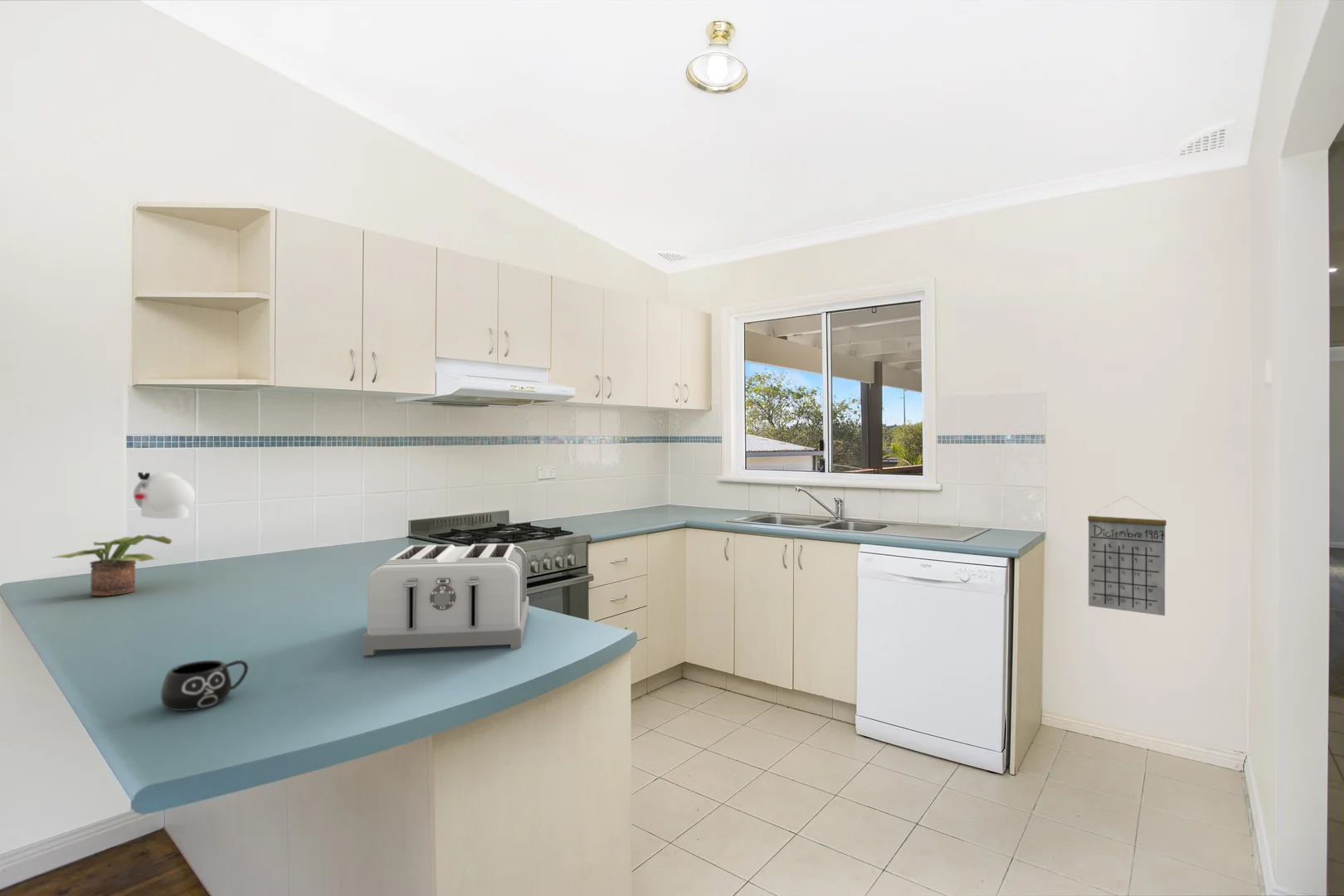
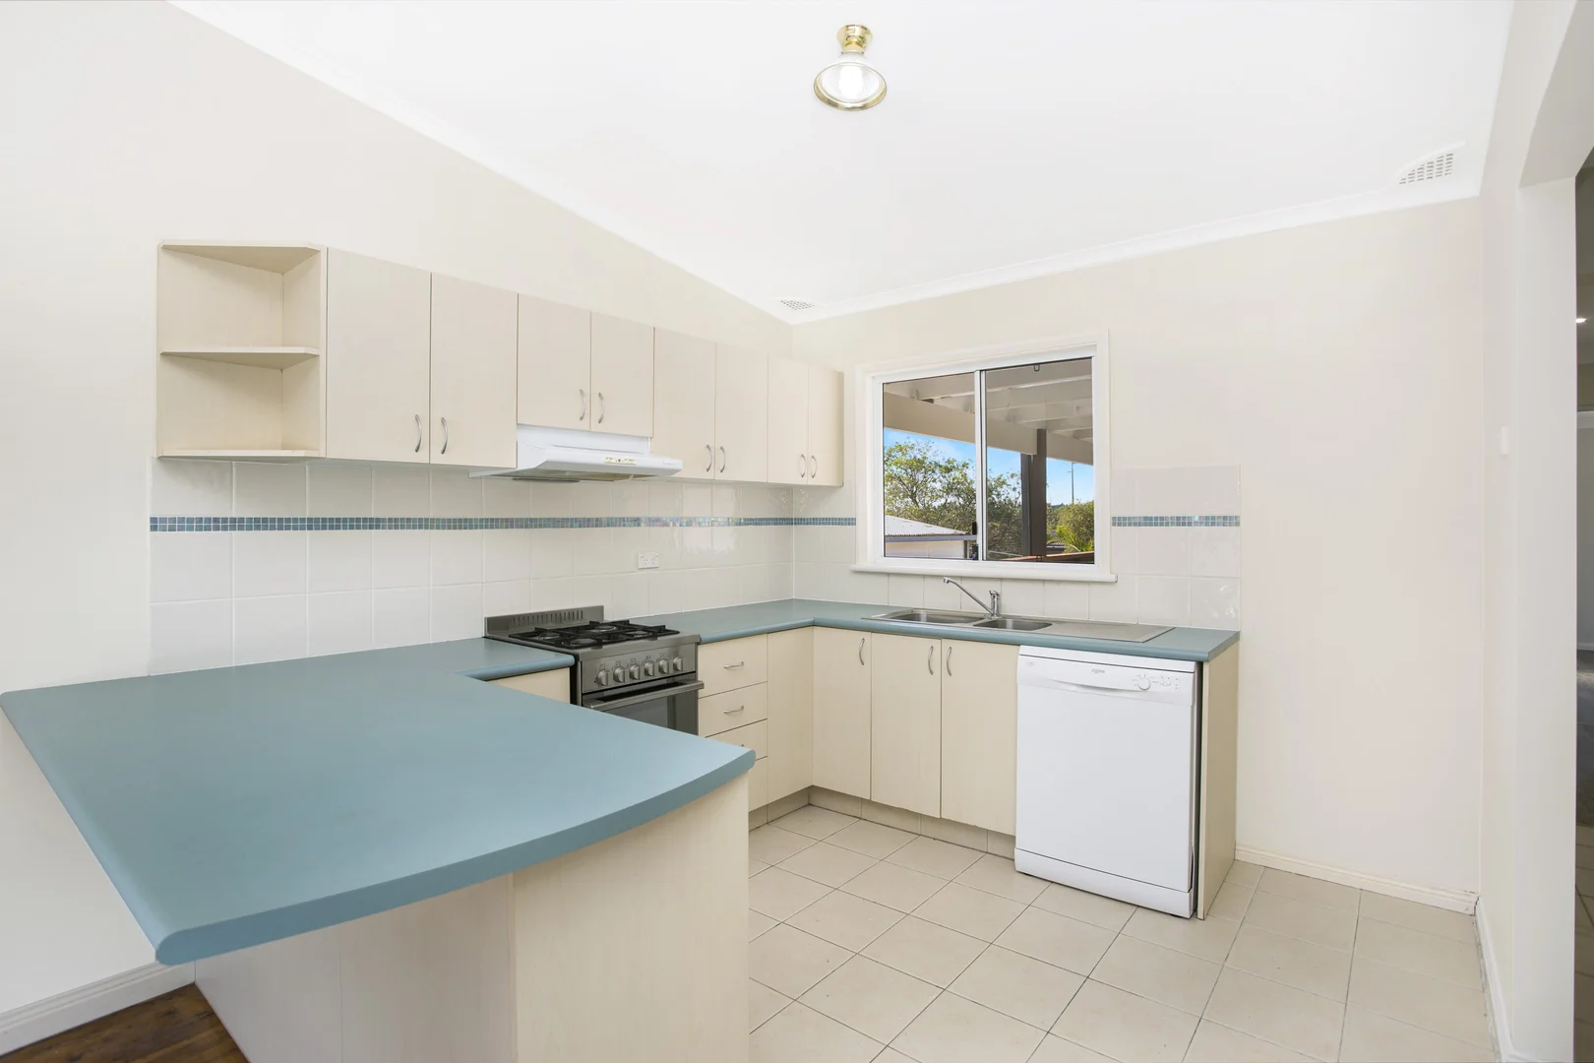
- mug (206, 683)
- calendar (1126, 553)
- toaster (454, 592)
- potted plant (124, 537)
